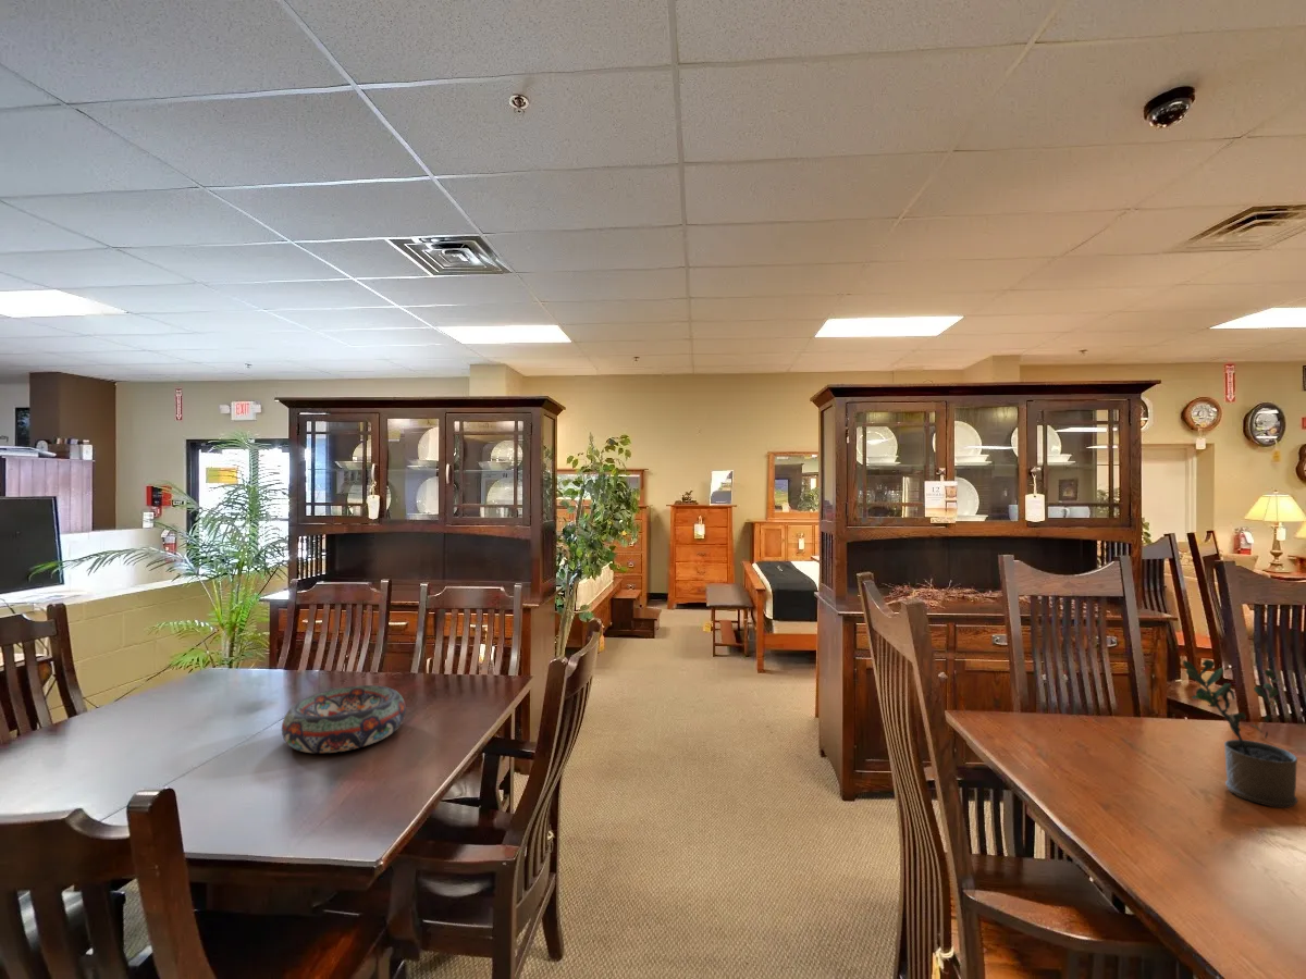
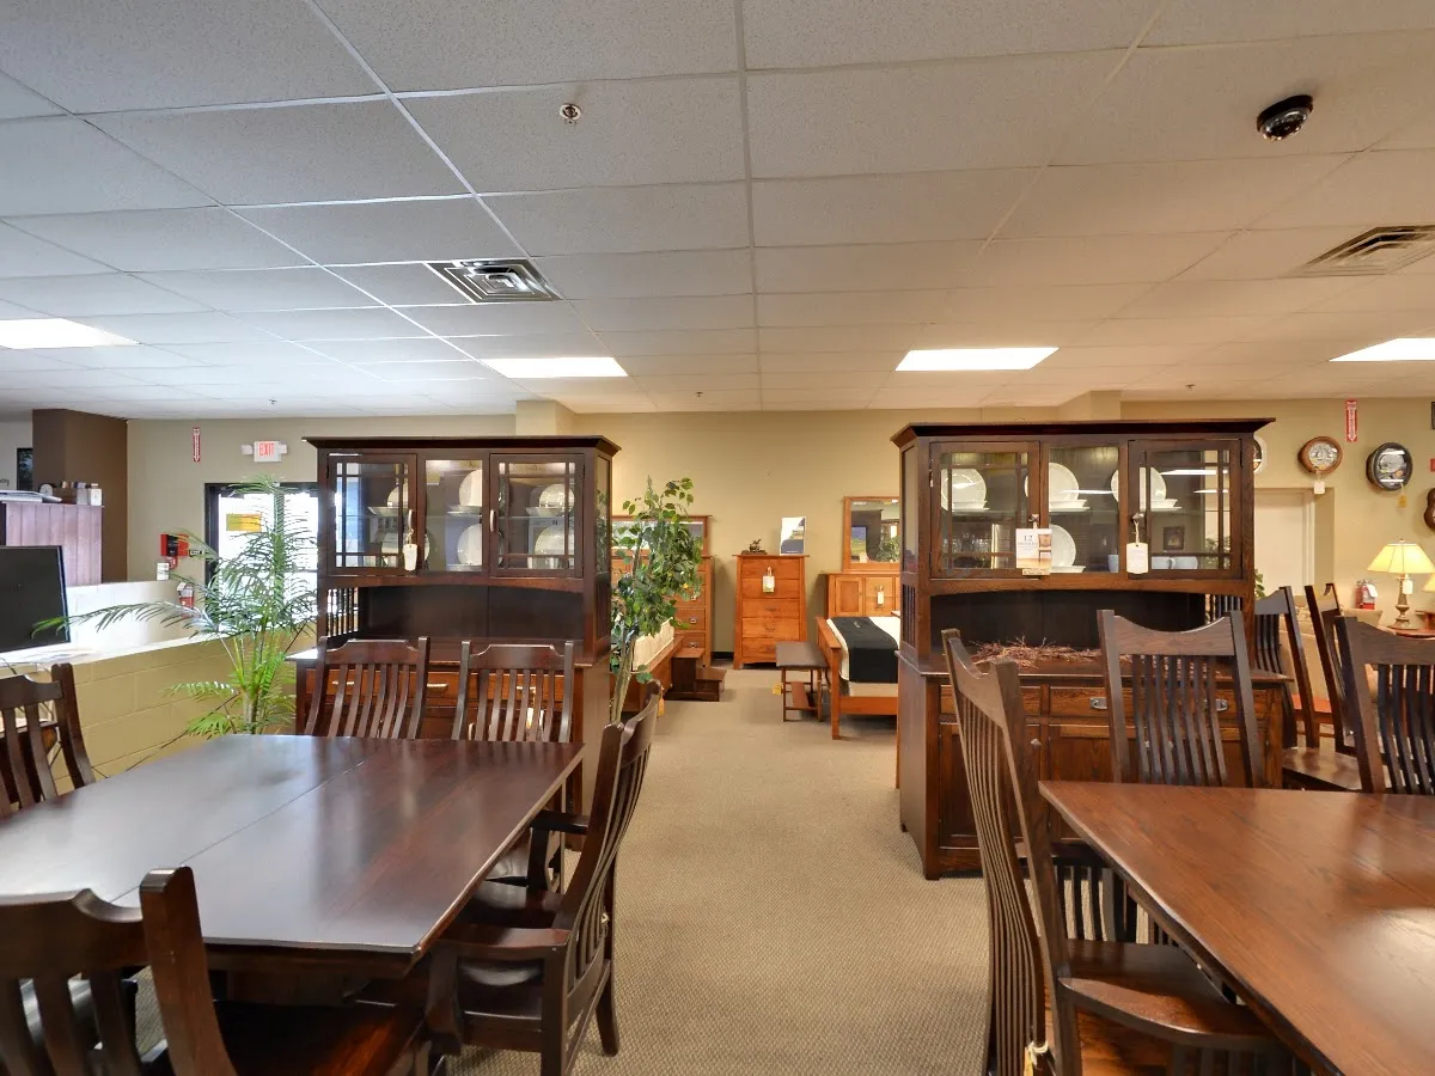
- decorative bowl (346, 717)
- potted plant (1240, 729)
